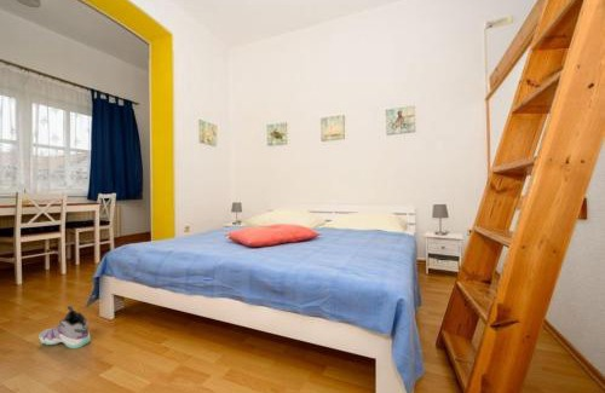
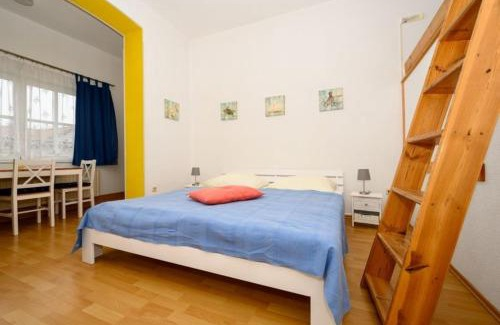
- sneaker (65, 323)
